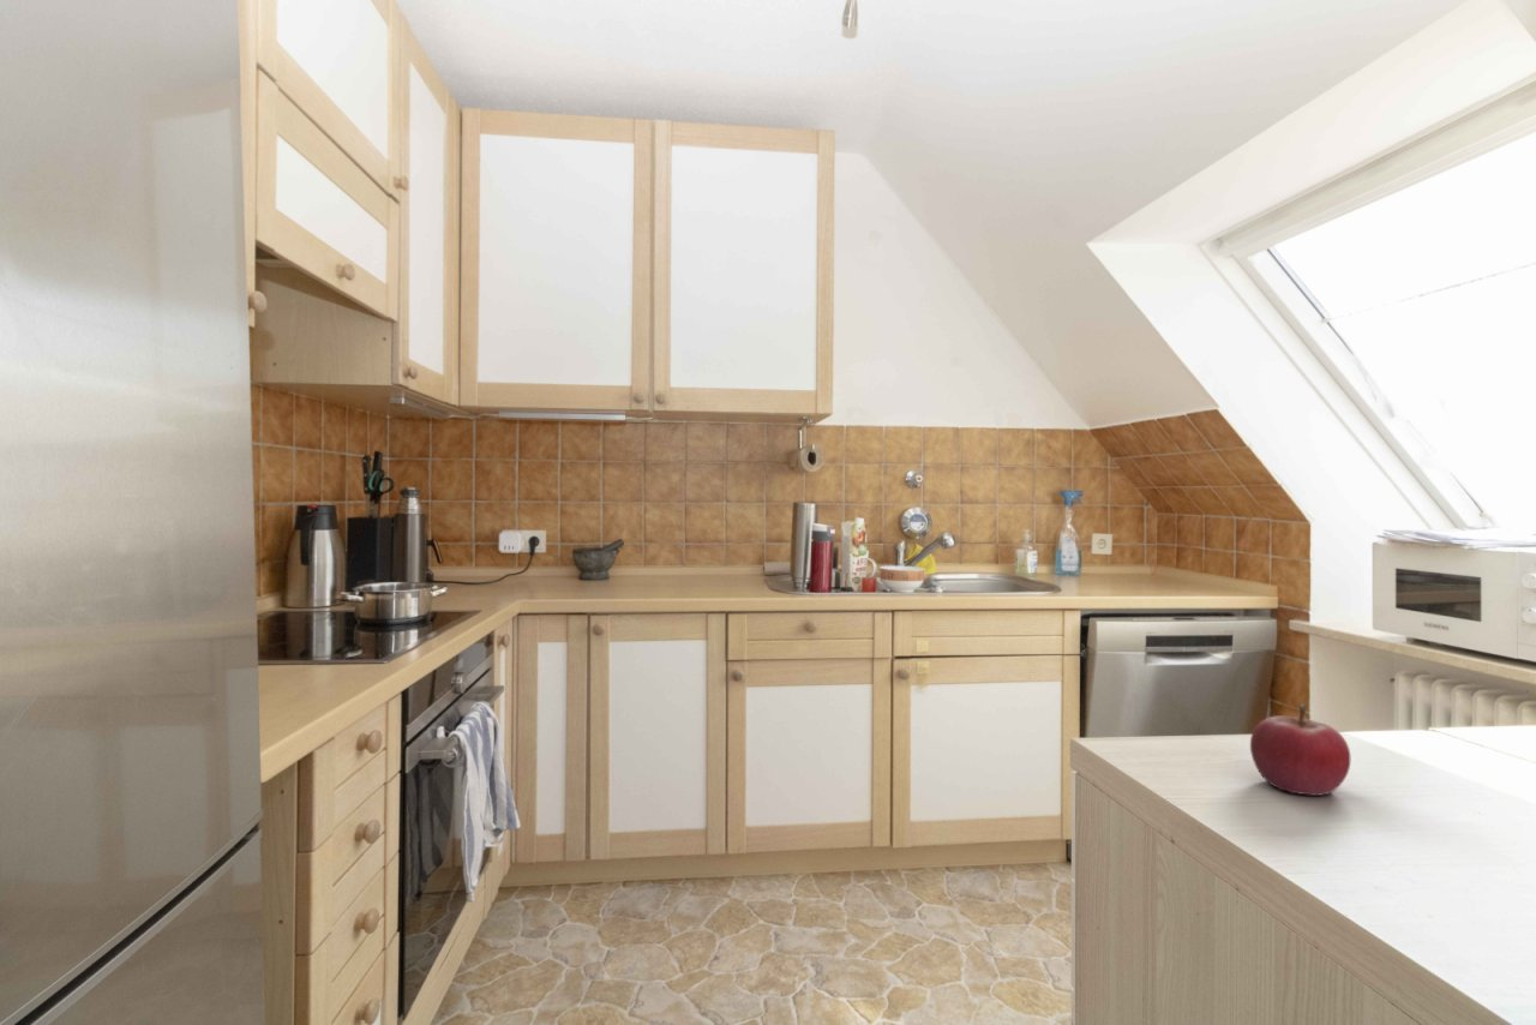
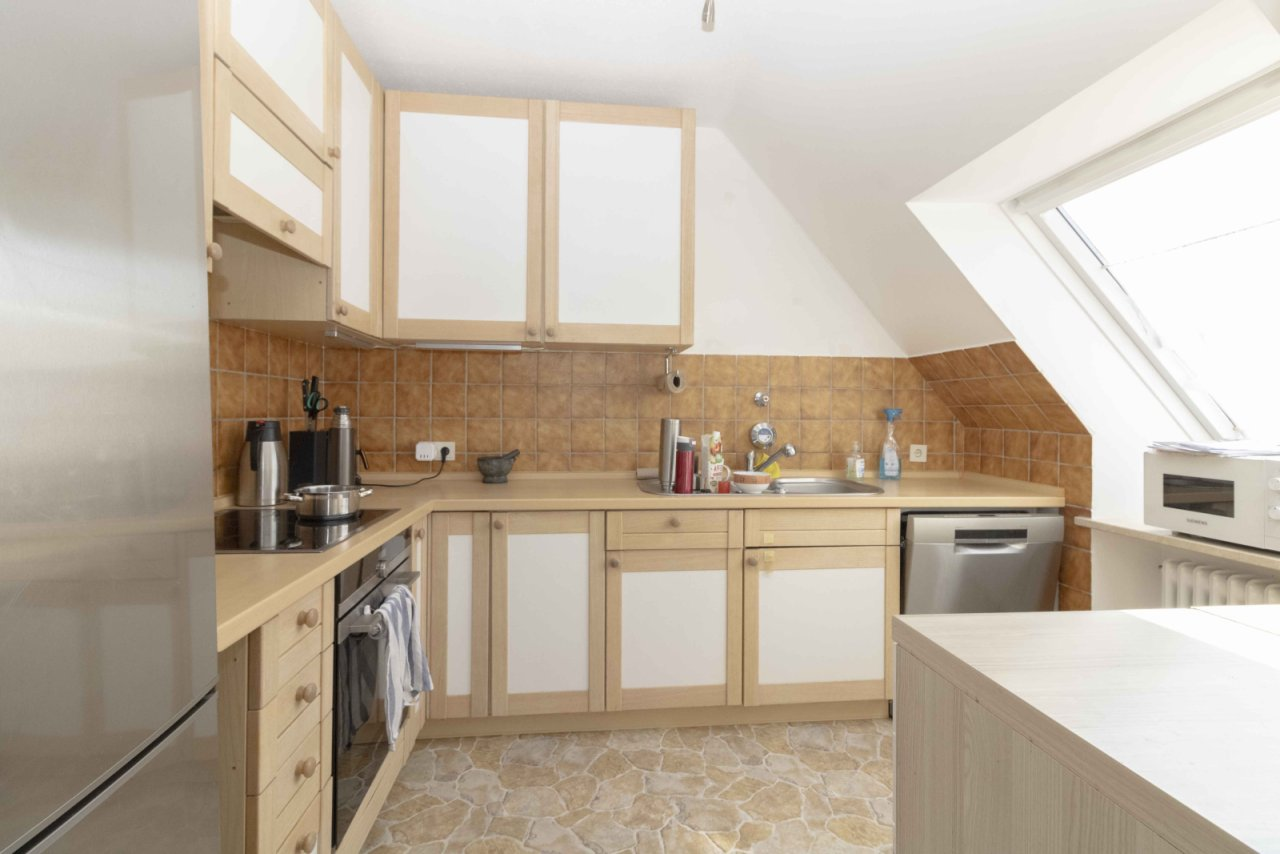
- fruit (1300, 745)
